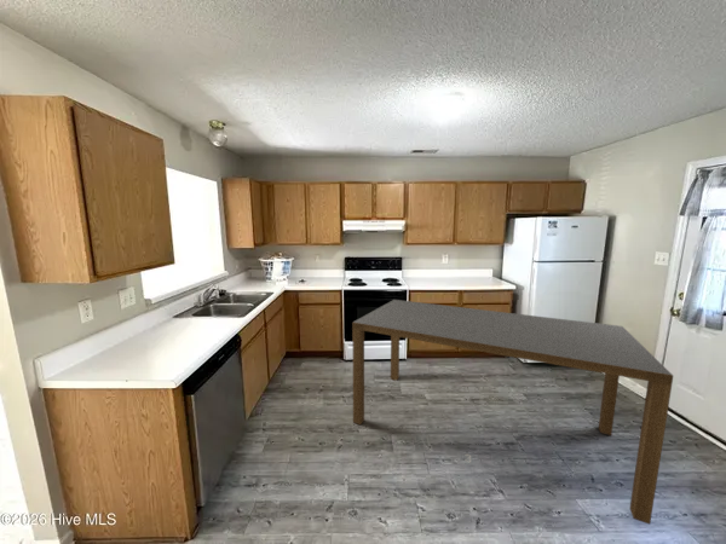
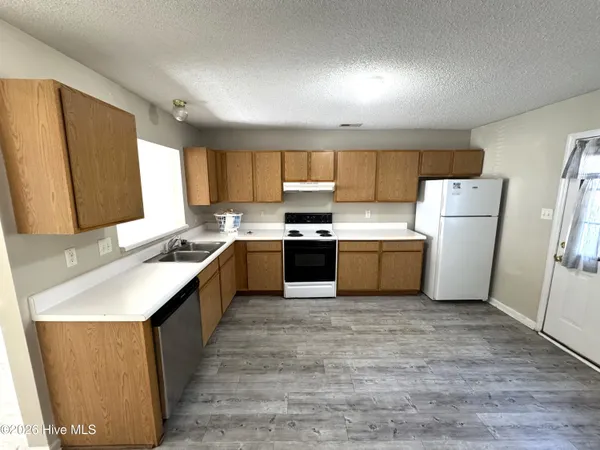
- dining table (486, 352)
